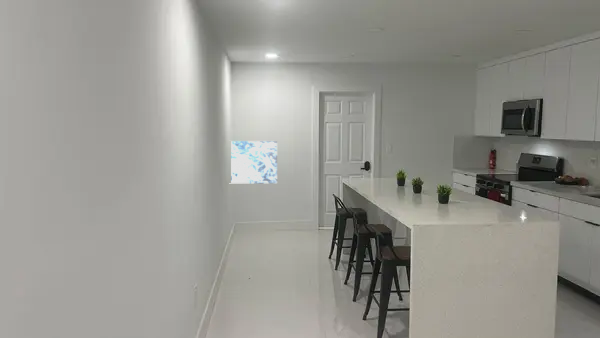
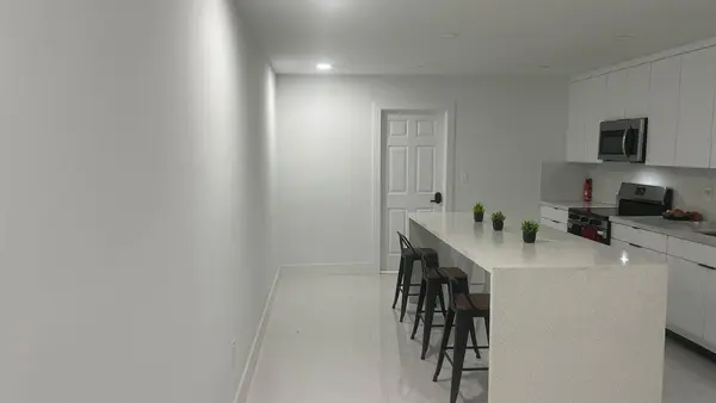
- wall art (245, 162)
